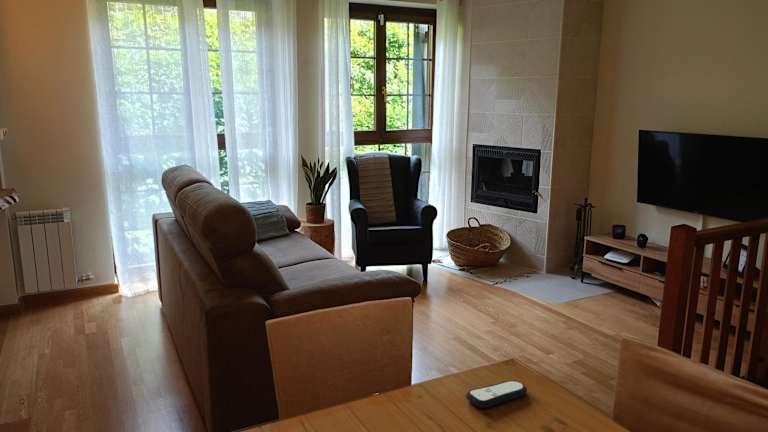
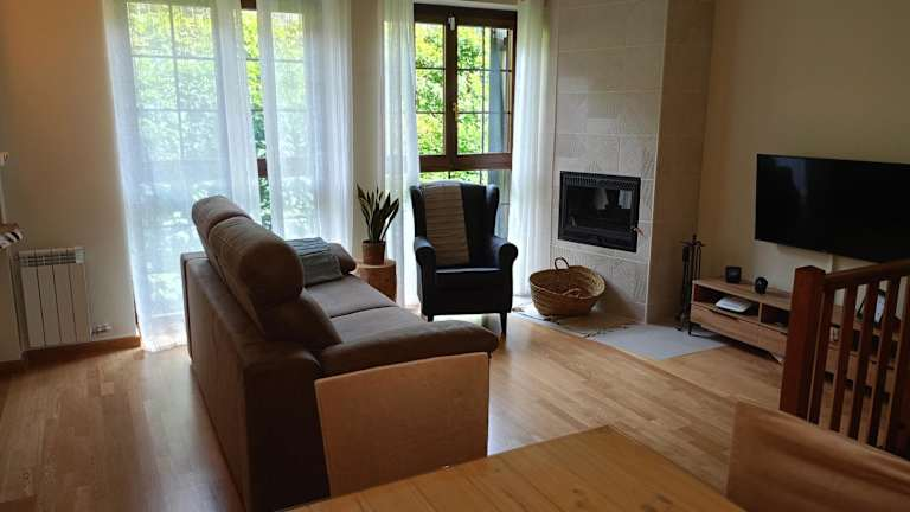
- remote control (497, 393)
